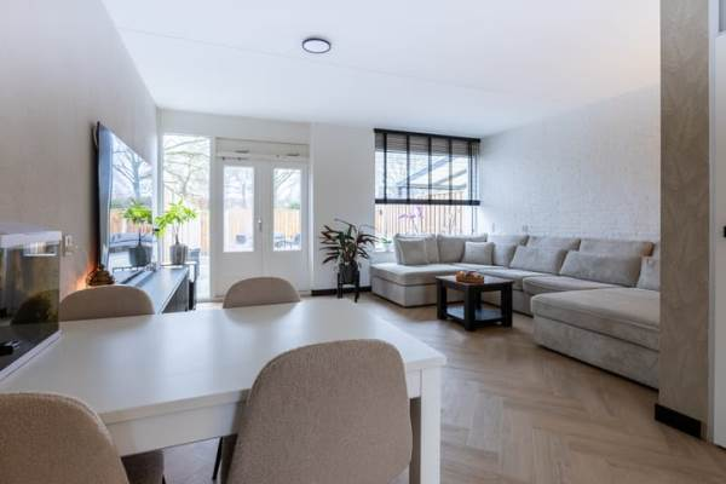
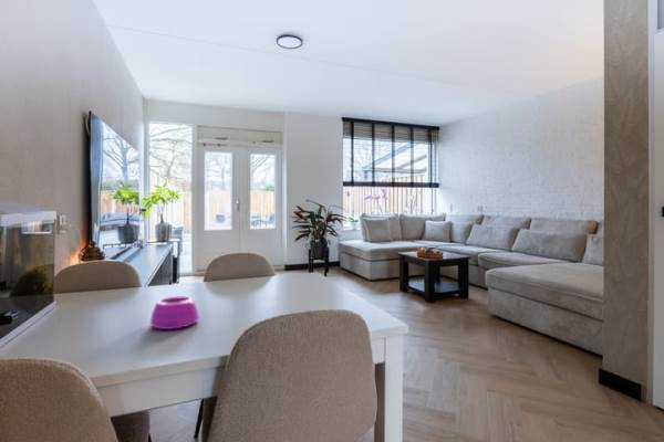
+ bowl (174, 311)
